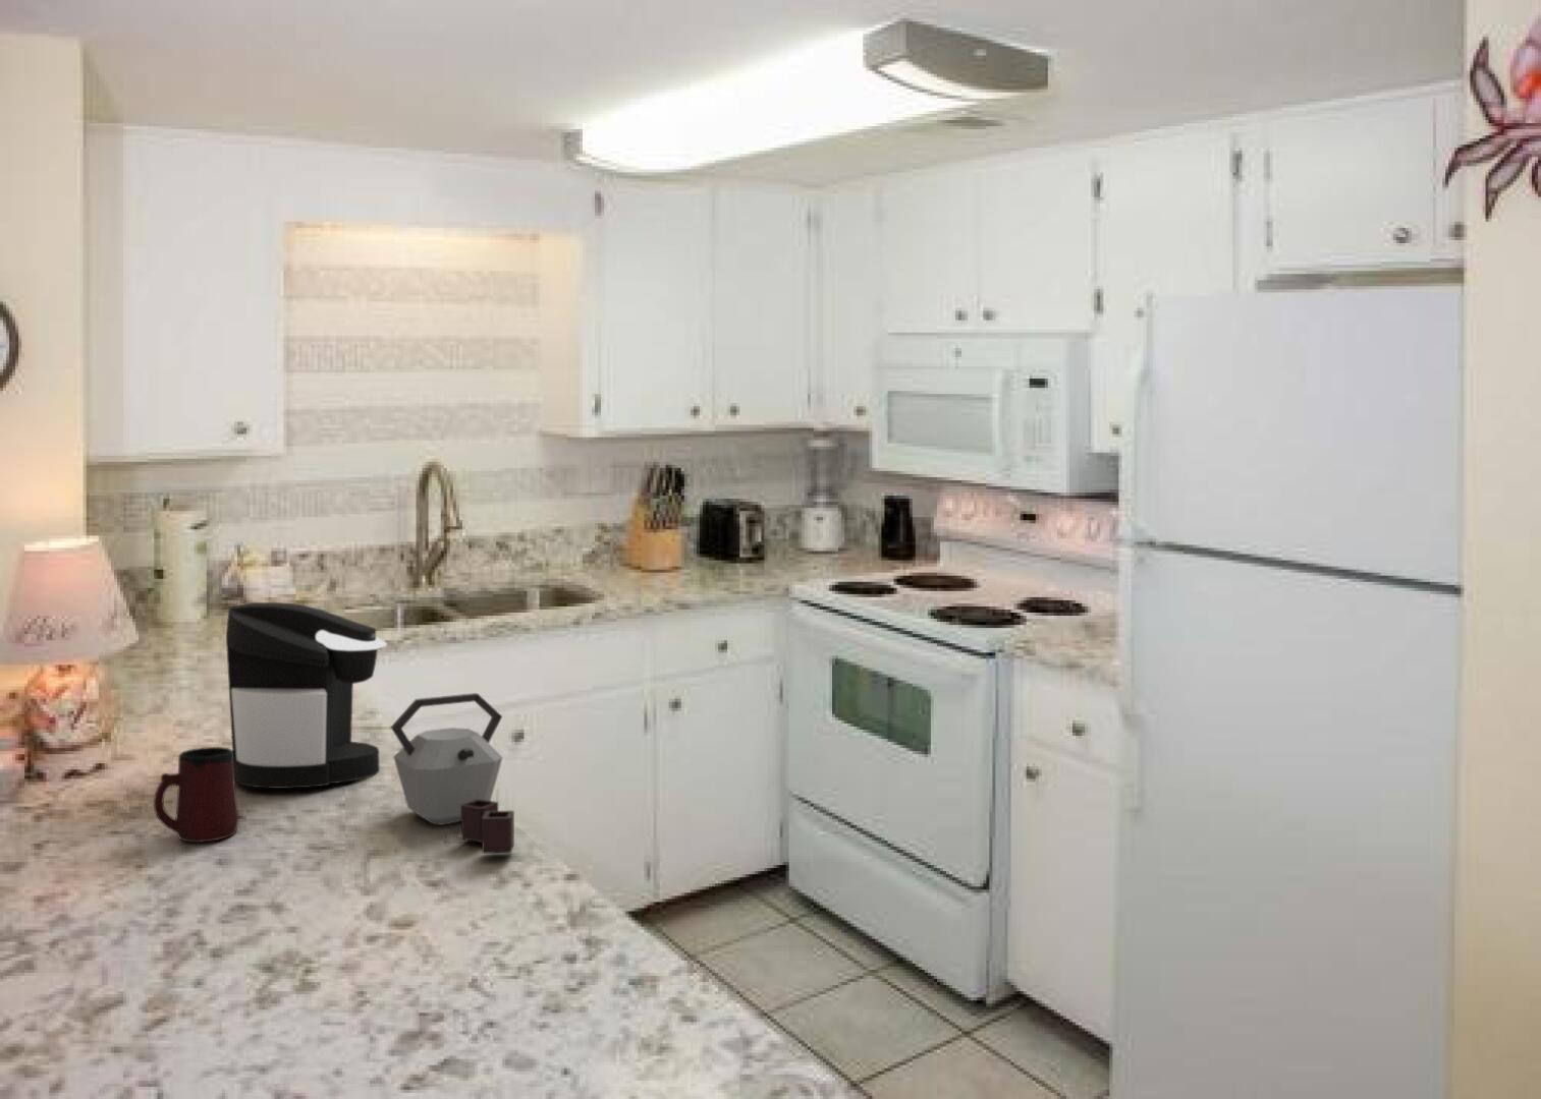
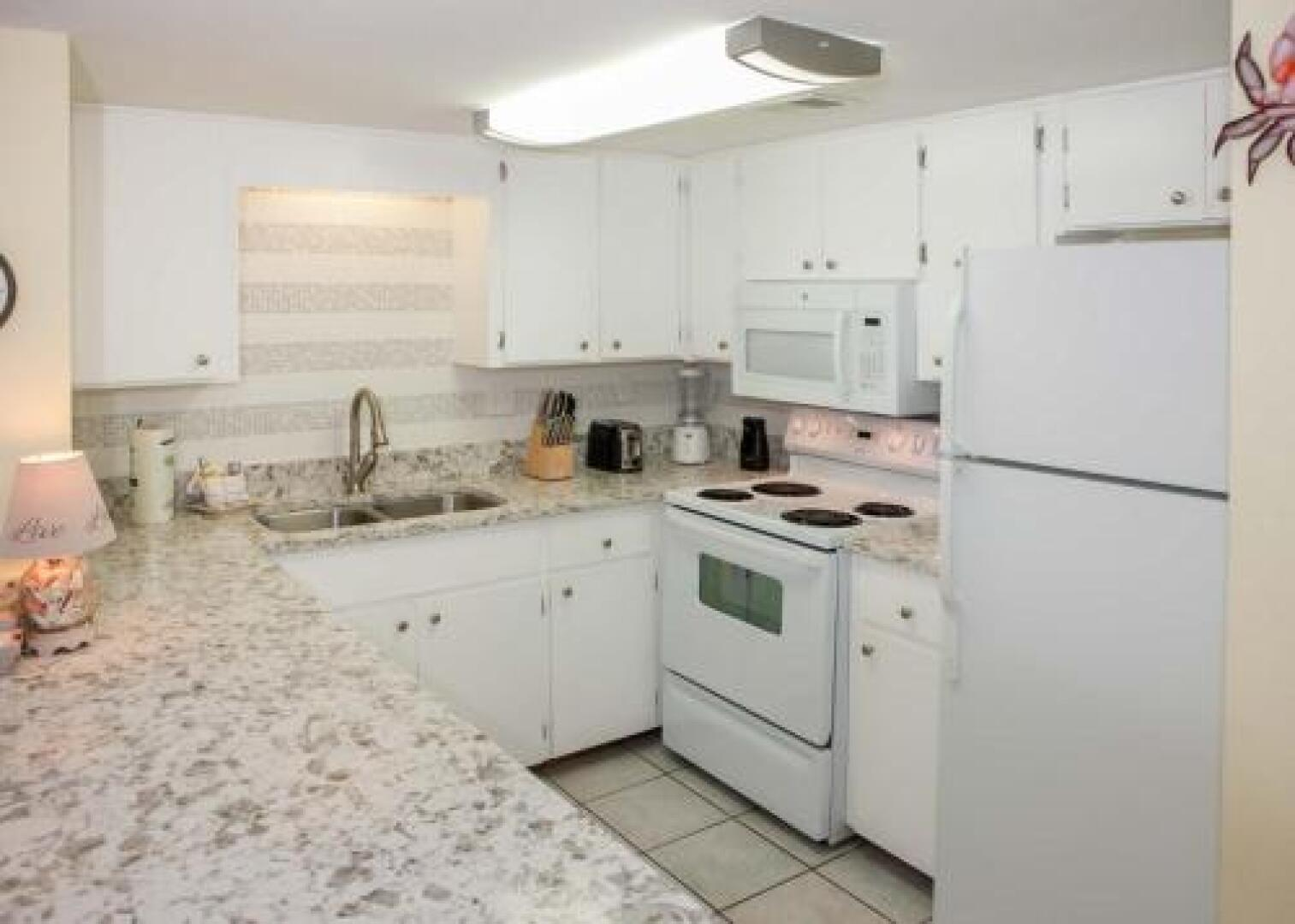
- coffee maker (309, 687)
- kettle (465, 766)
- mug (195, 795)
